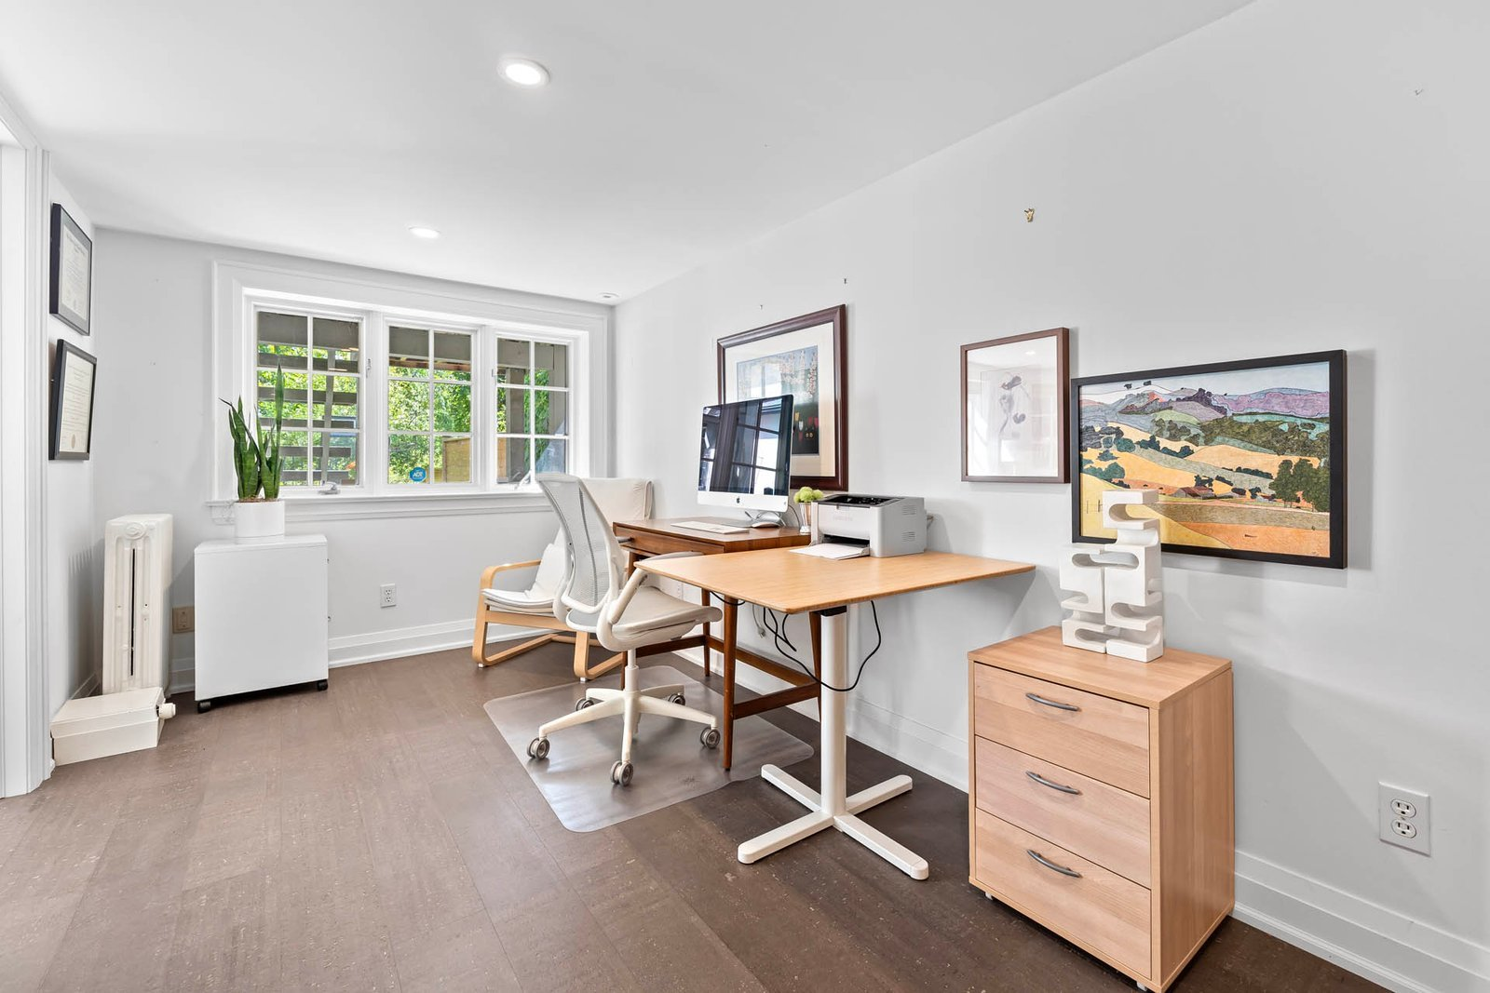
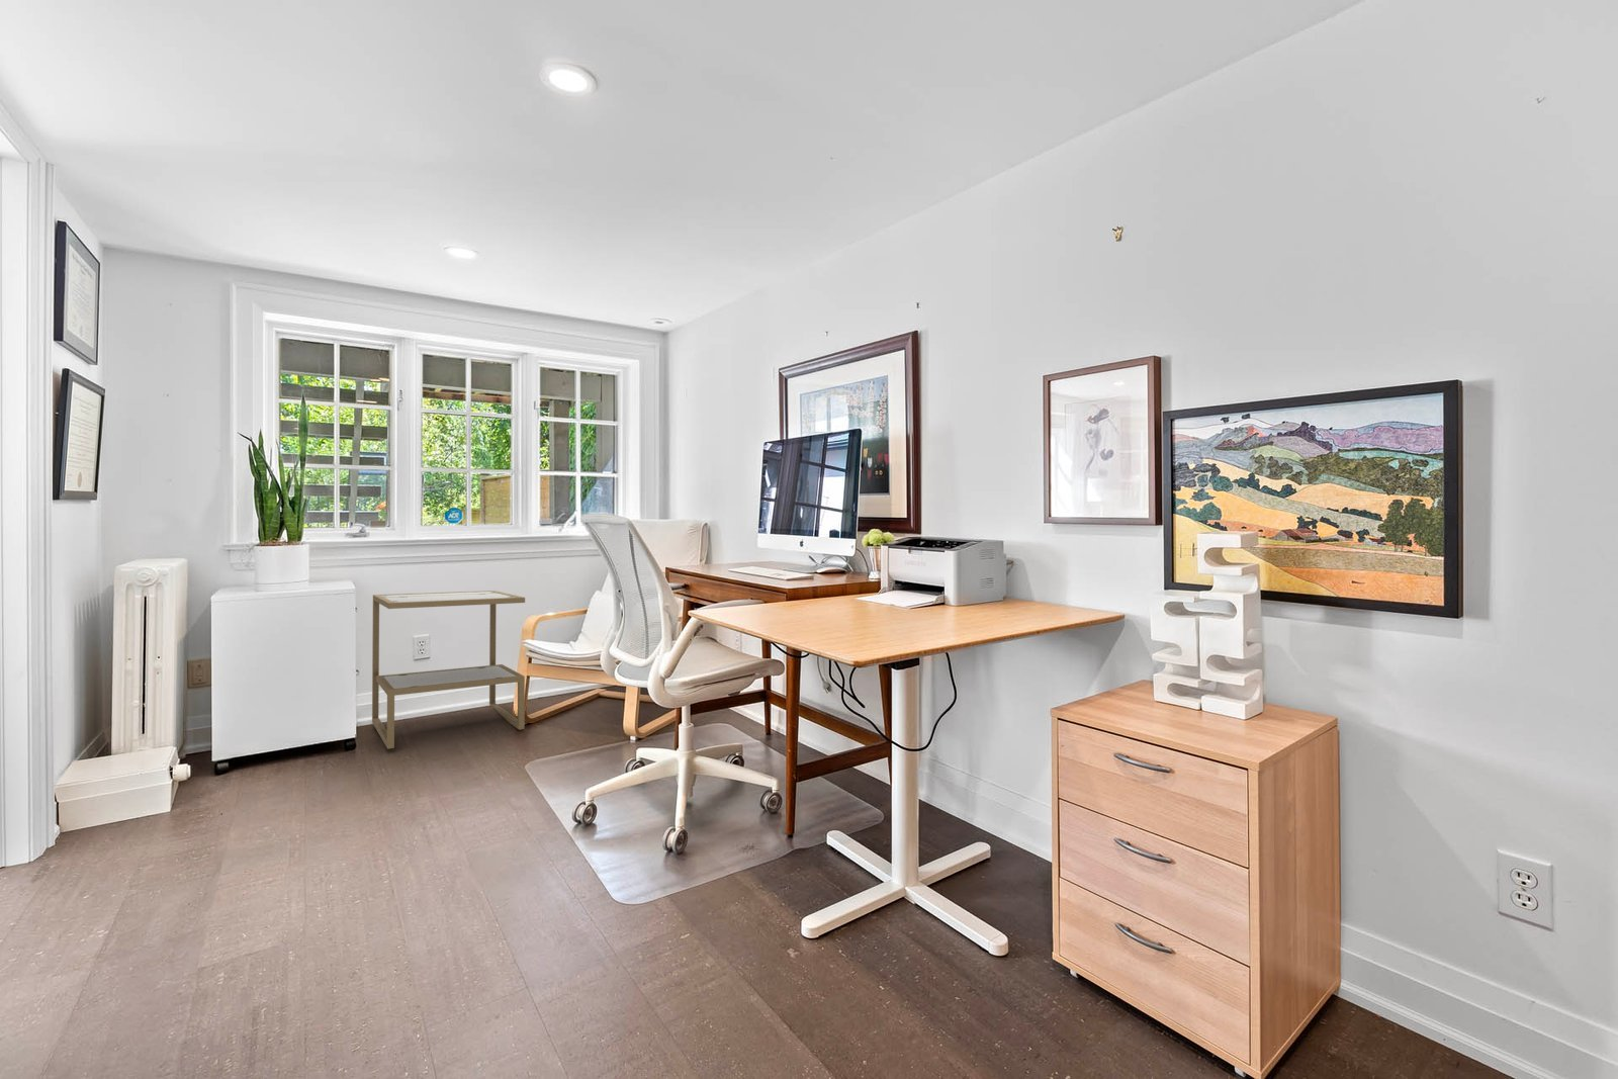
+ side table (447, 670)
